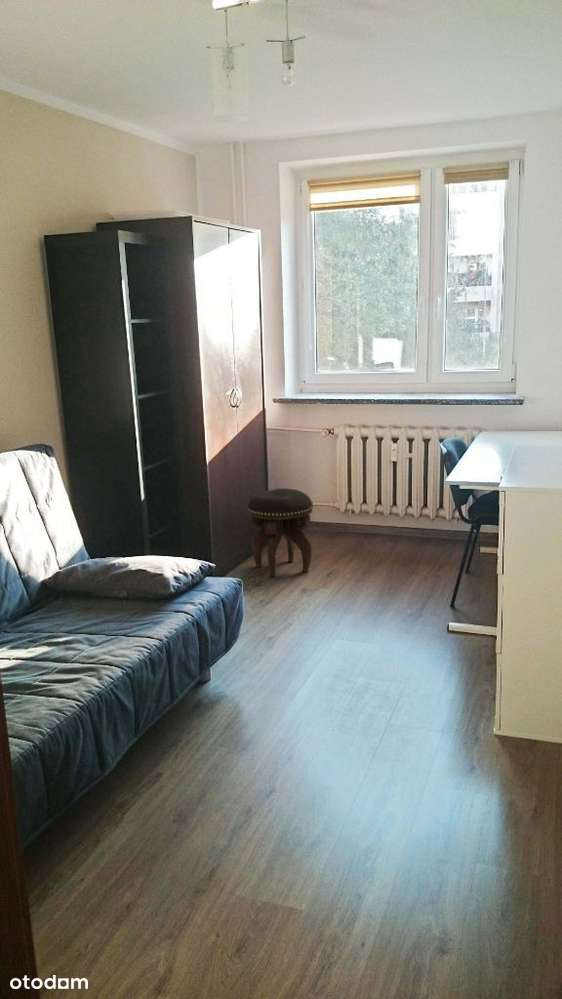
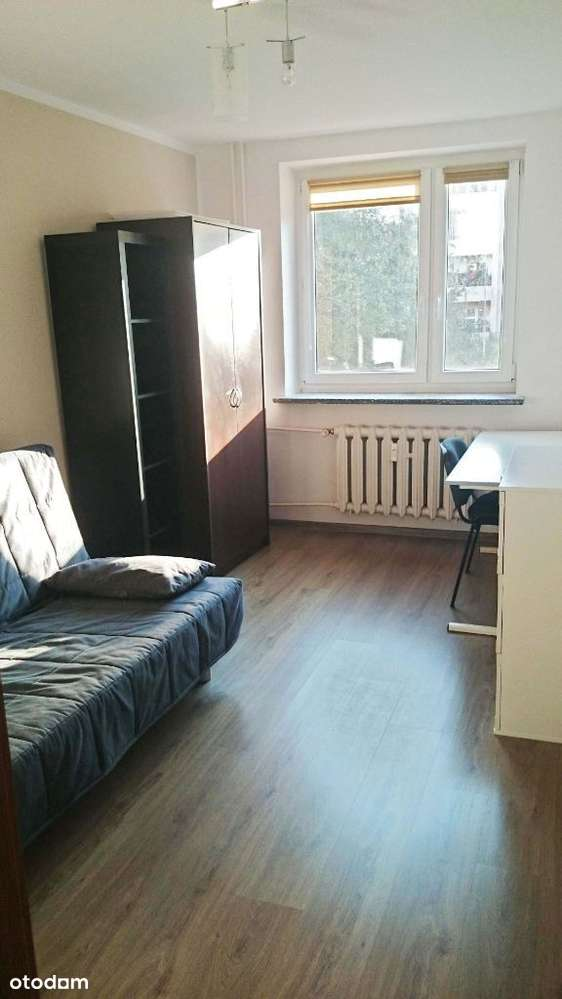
- footstool (280, 531)
